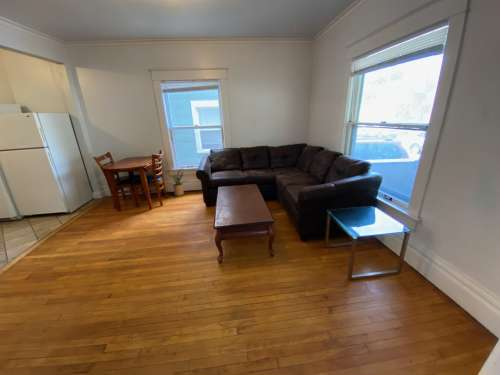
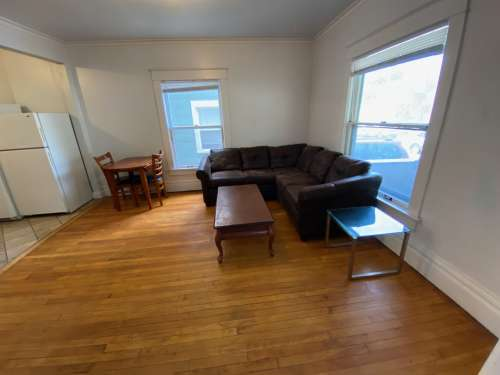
- house plant (177, 181)
